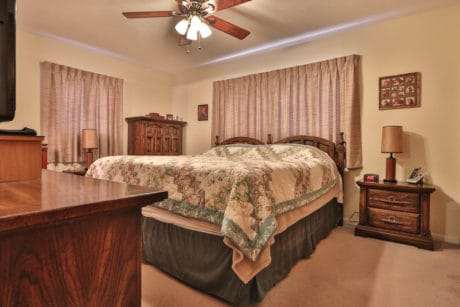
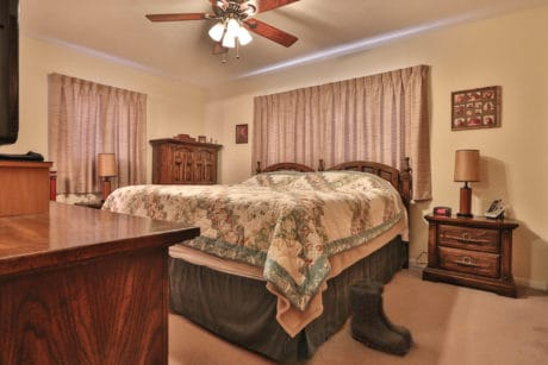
+ boots (379, 313)
